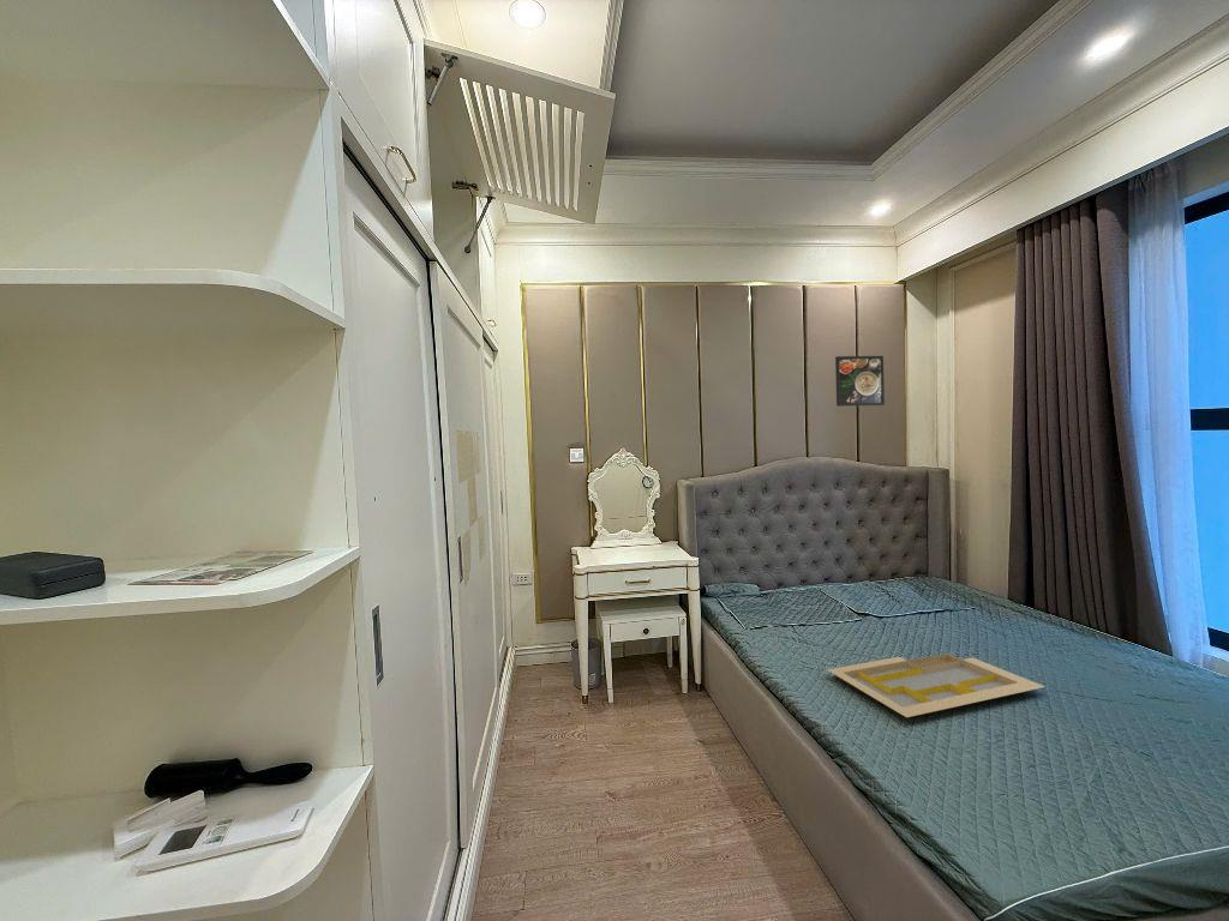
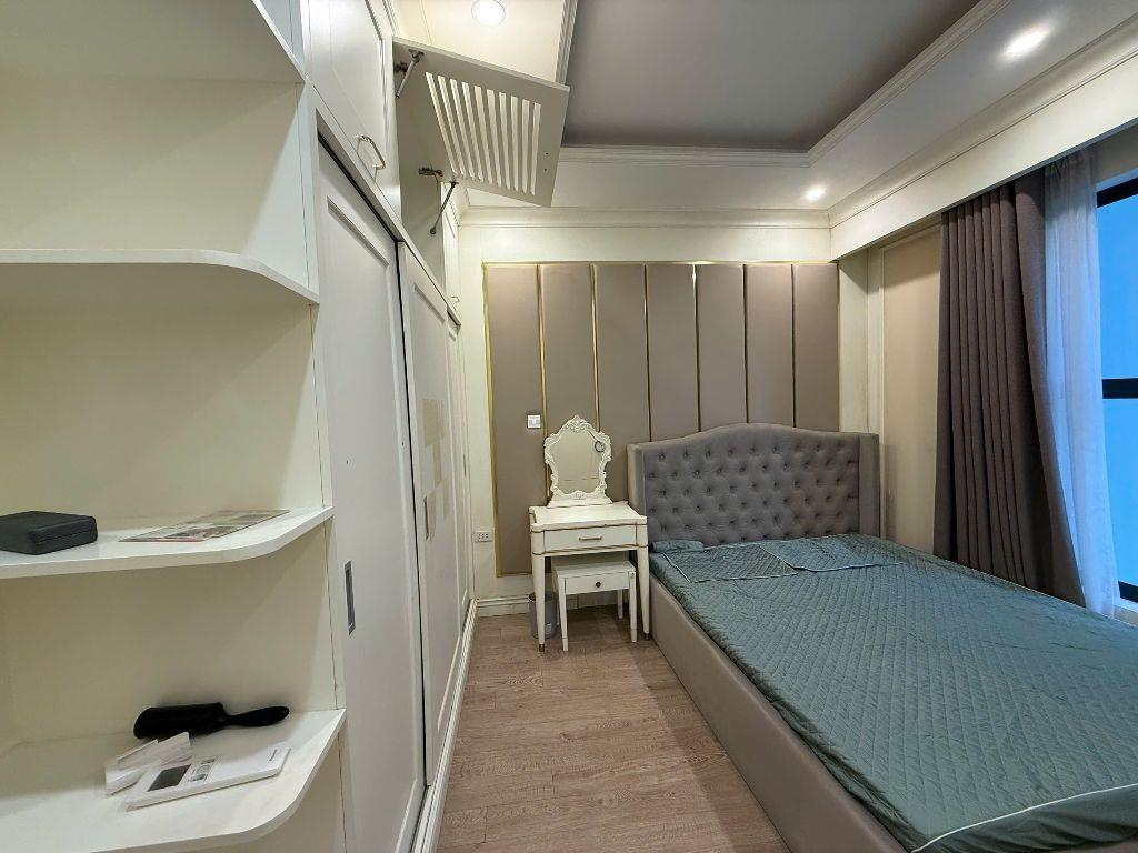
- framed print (859, 380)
- serving tray (930, 681)
